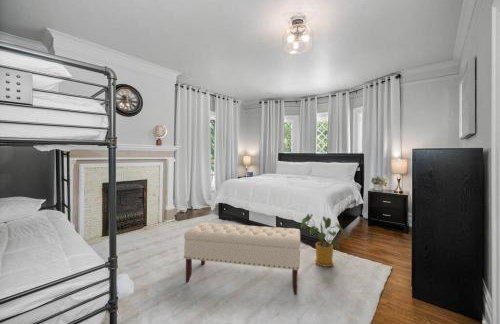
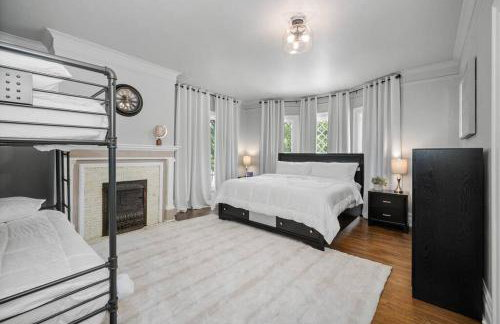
- house plant (322, 240)
- bench (243, 253)
